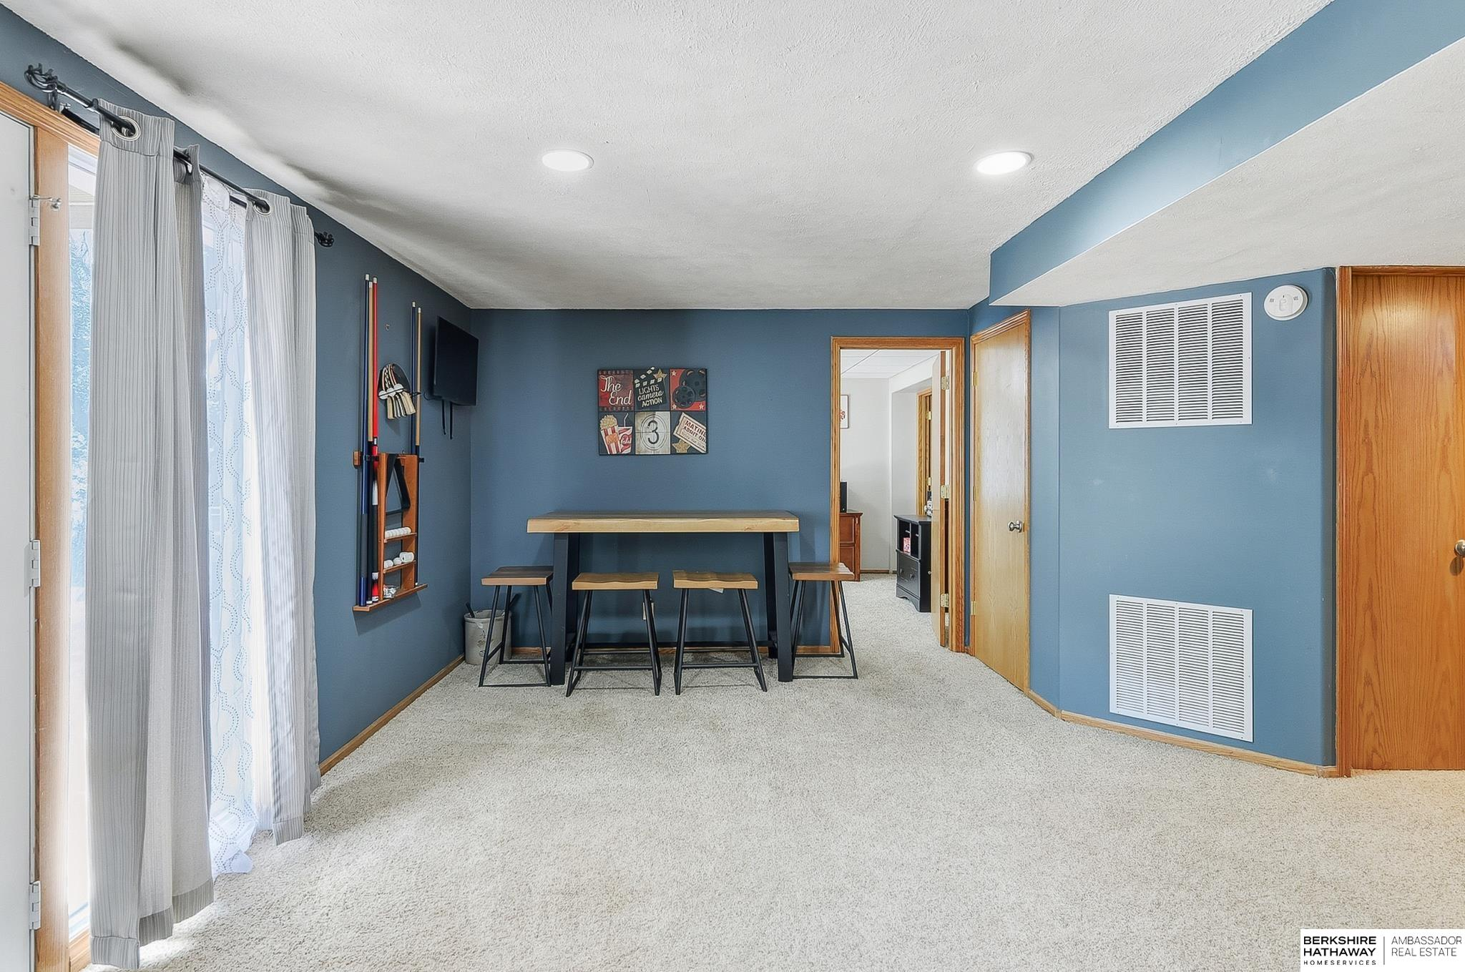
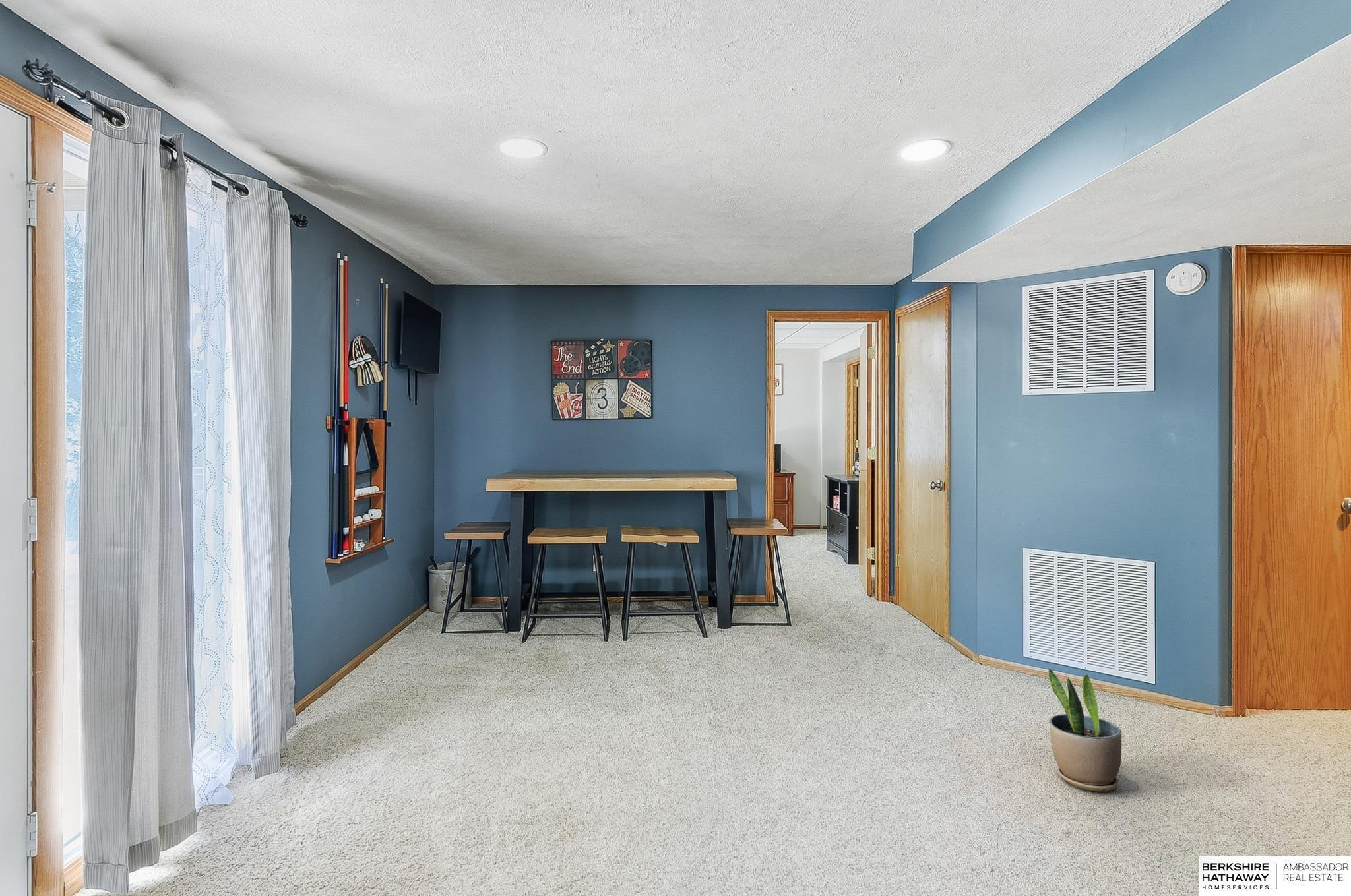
+ potted plant (1084, 723)
